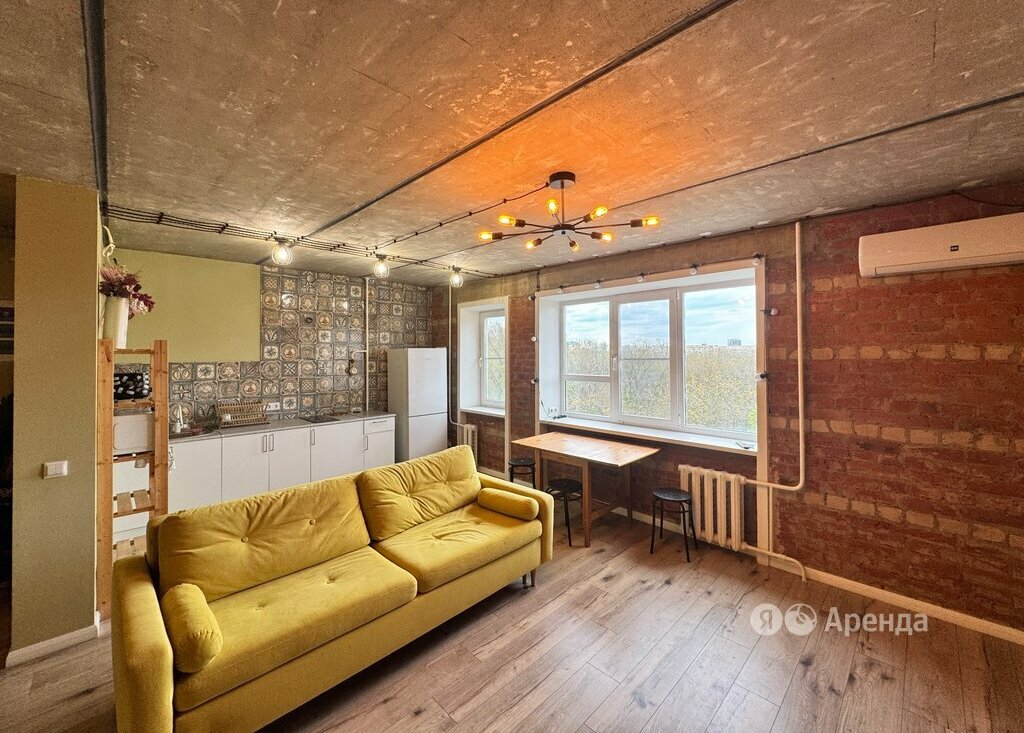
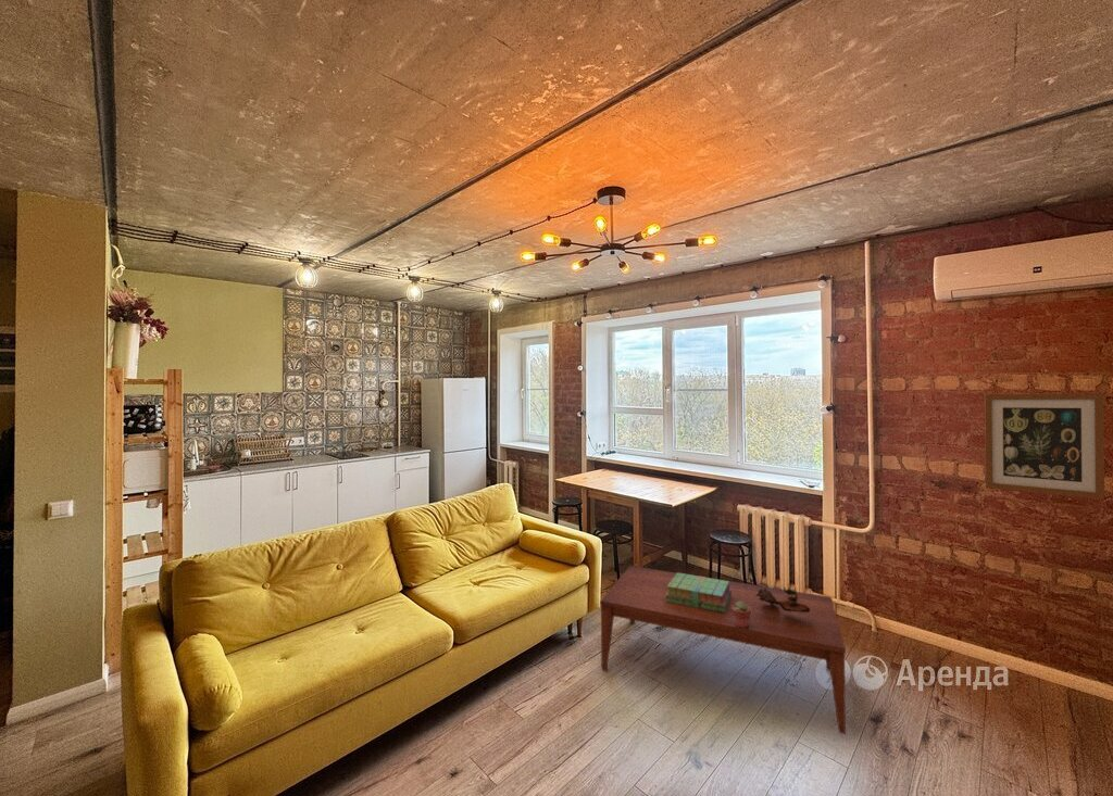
+ wall art (1040, 443)
+ stack of books (698, 590)
+ coffee table (716, 633)
+ decorative bowl (780, 602)
+ potted succulent (741, 612)
